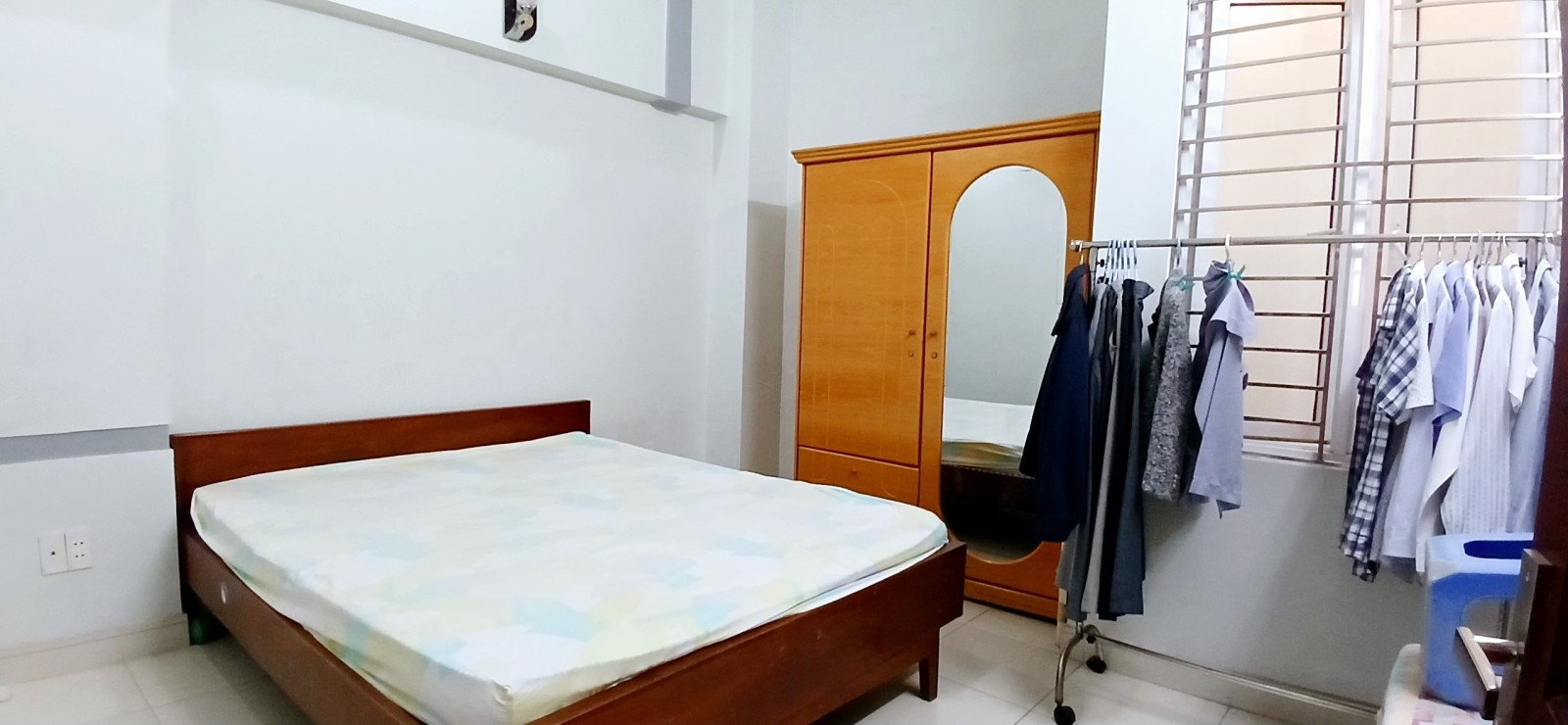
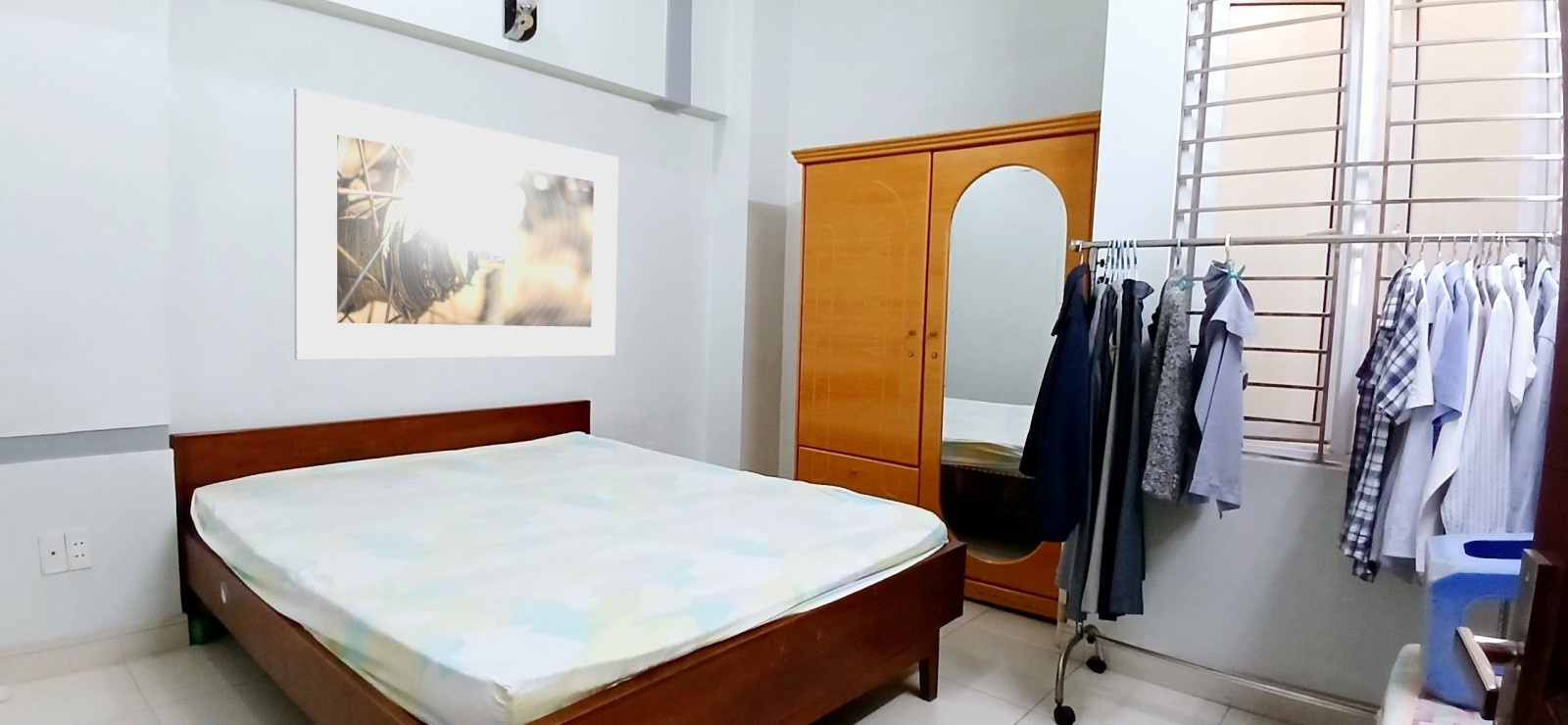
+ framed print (480, 243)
